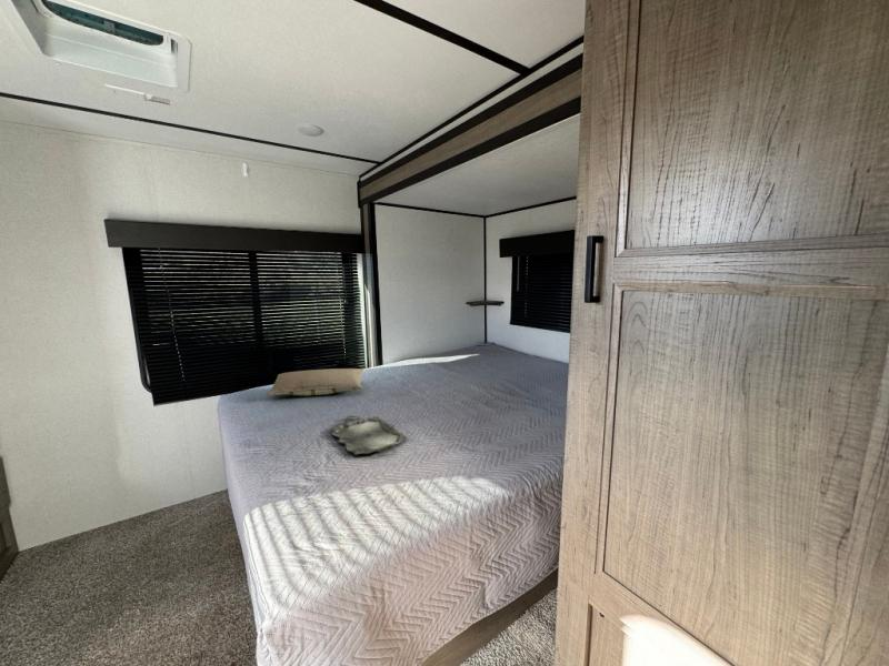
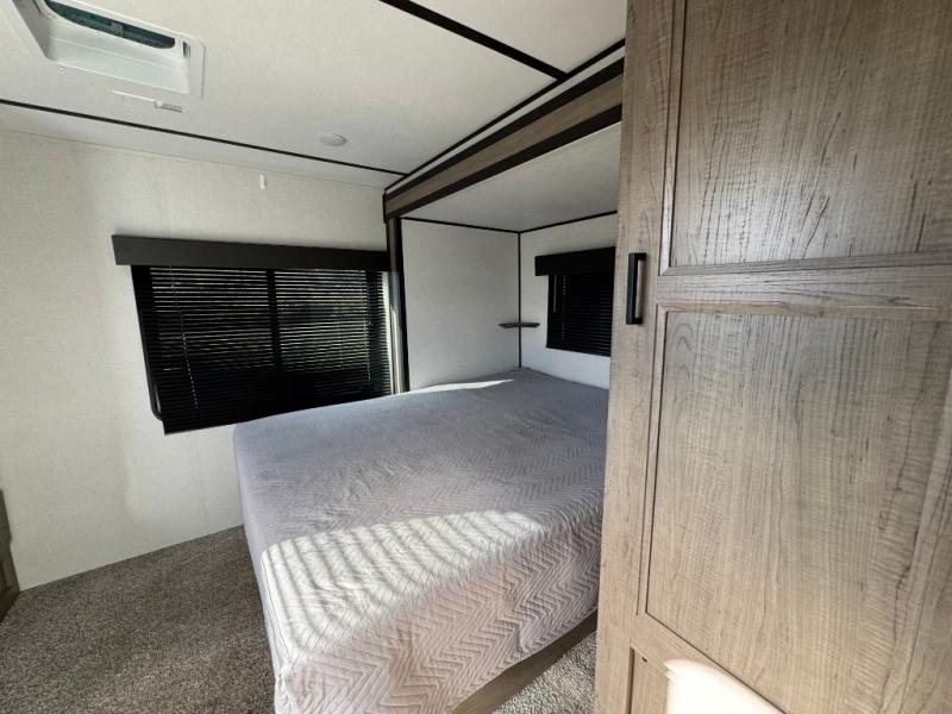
- serving tray (367, 433)
- pillow (318, 381)
